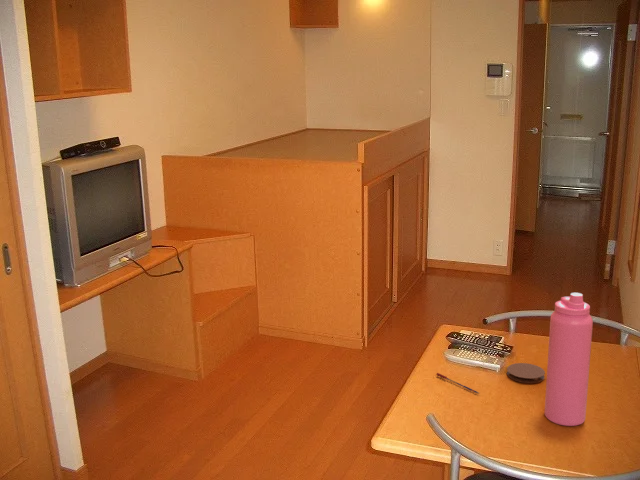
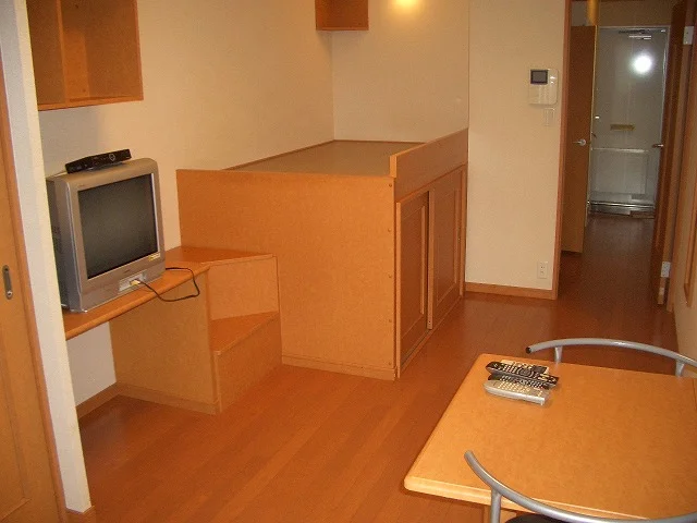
- water bottle (568, 356)
- coaster (525, 372)
- pen (457, 383)
